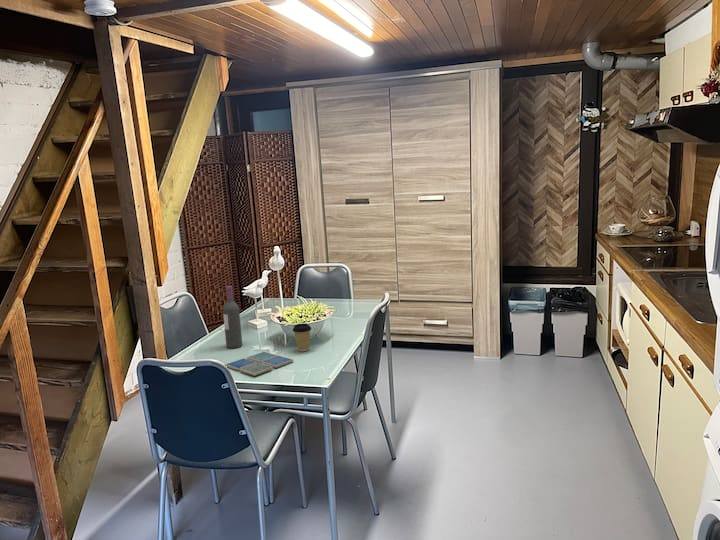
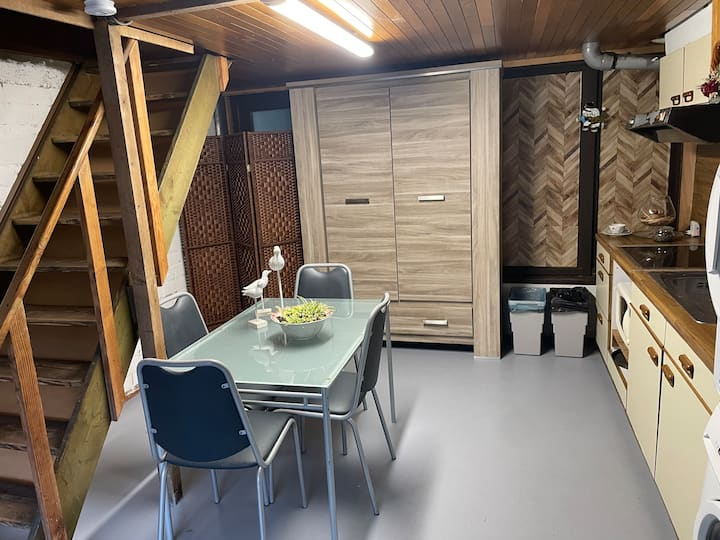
- drink coaster (259, 362)
- wine bottle (231, 316)
- coffee cup (302, 337)
